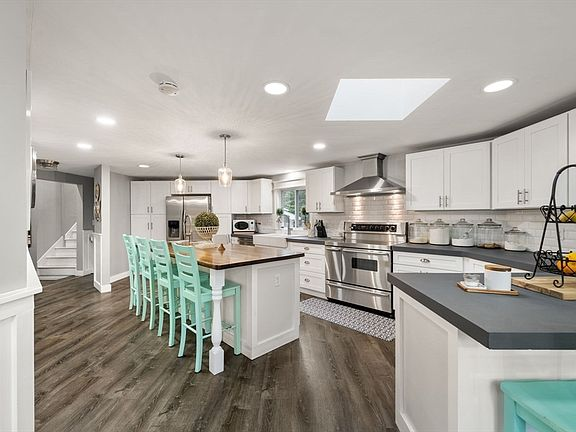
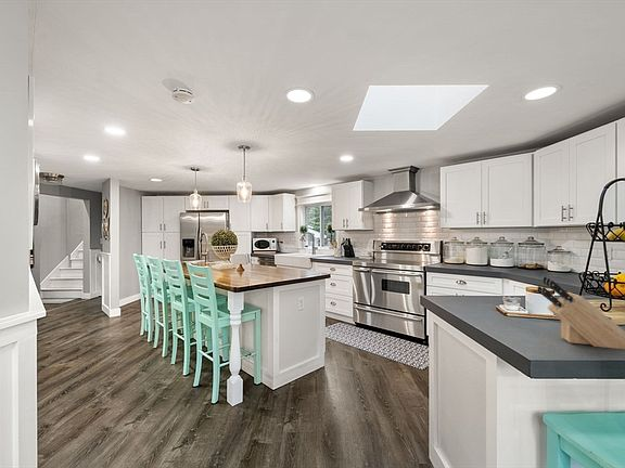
+ knife block (585, 310)
